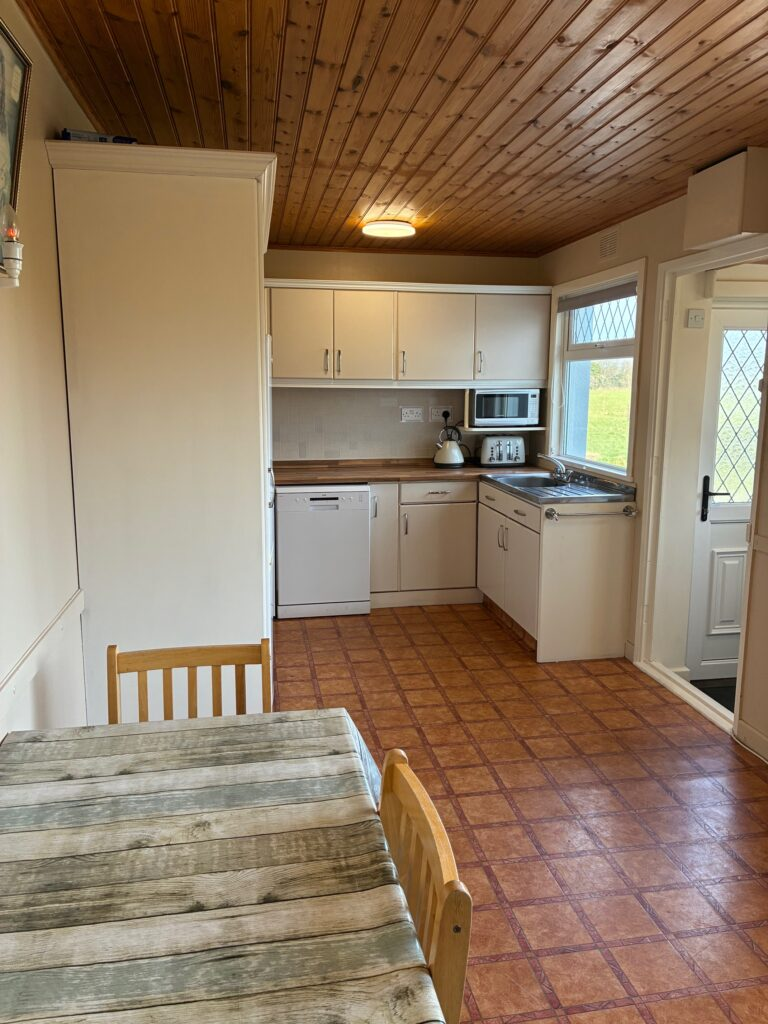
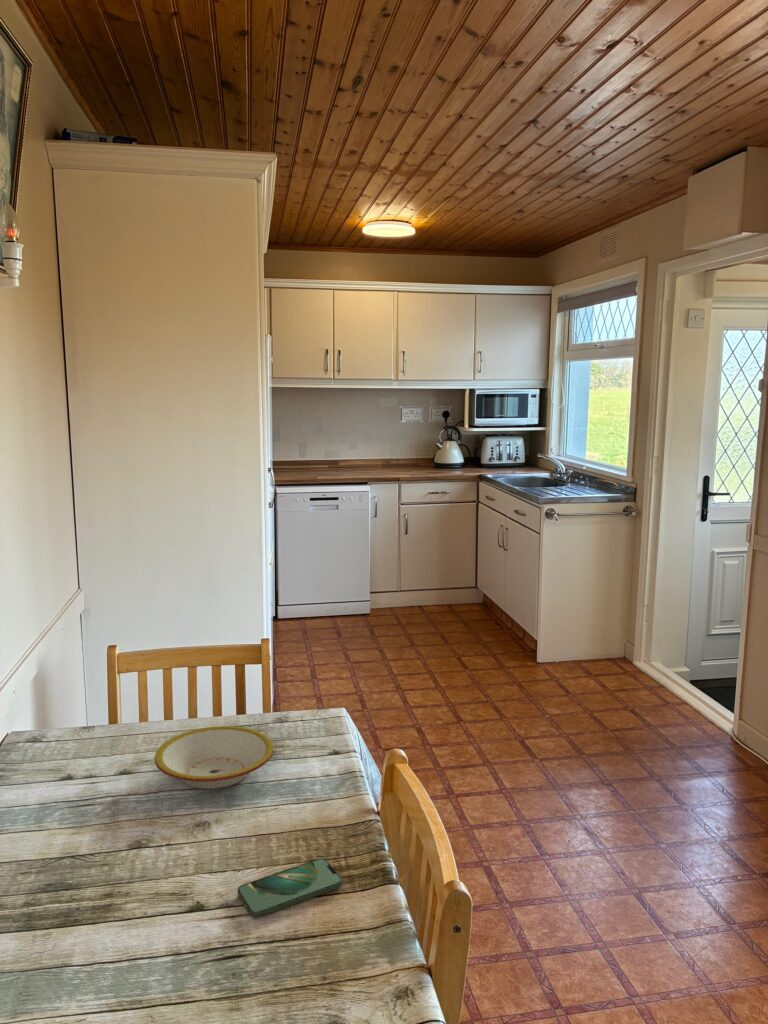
+ smartphone (290, 886)
+ bowl (215, 761)
